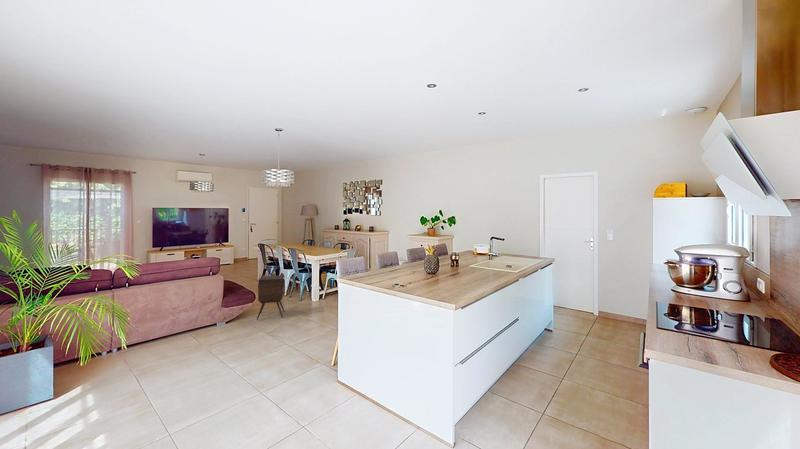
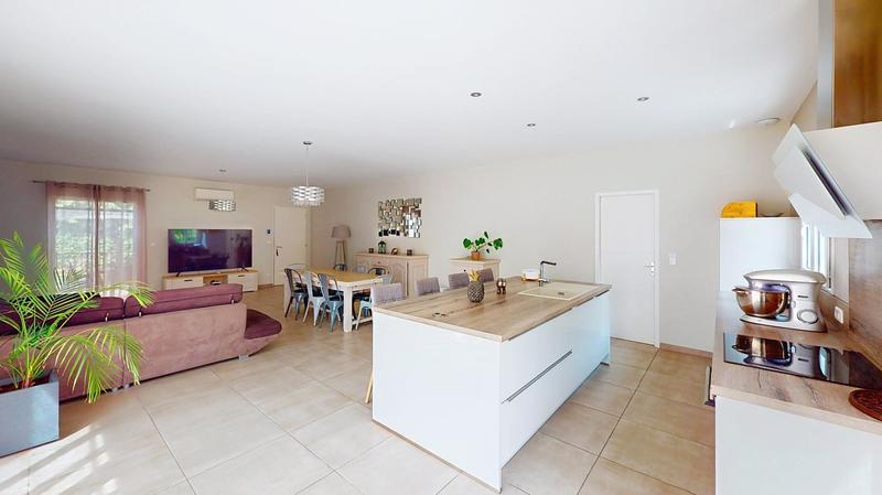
- side table (271, 296)
